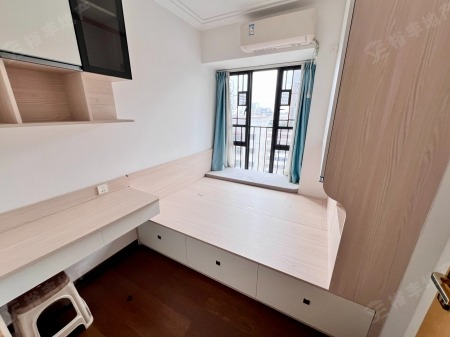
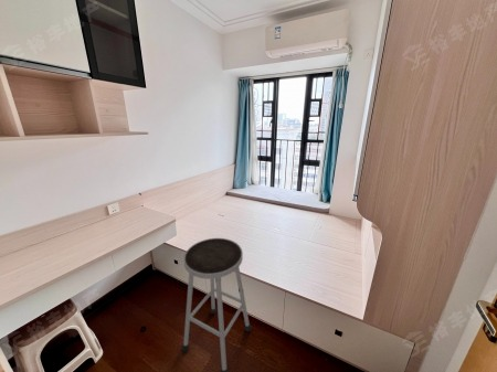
+ stool (216, 298)
